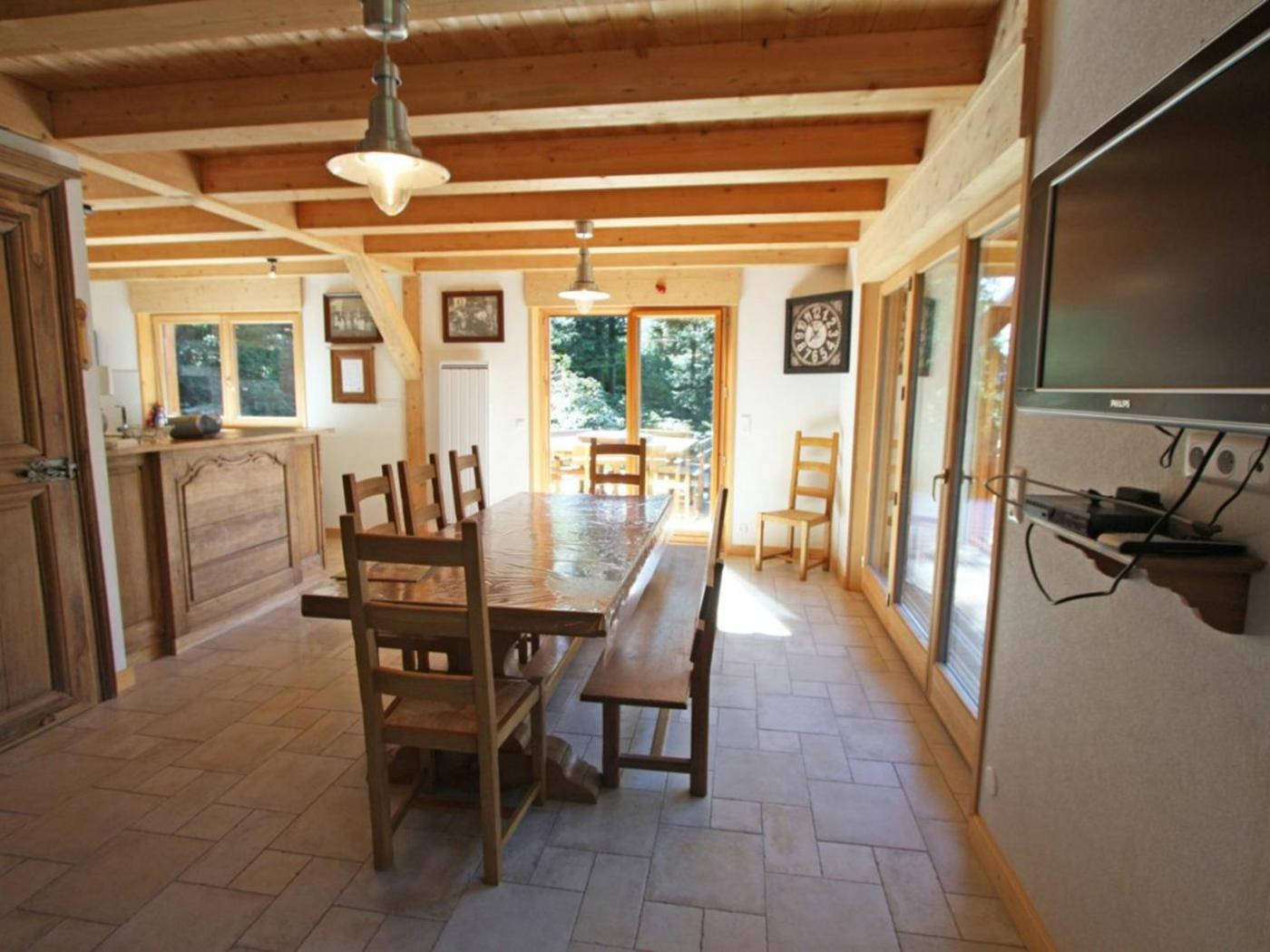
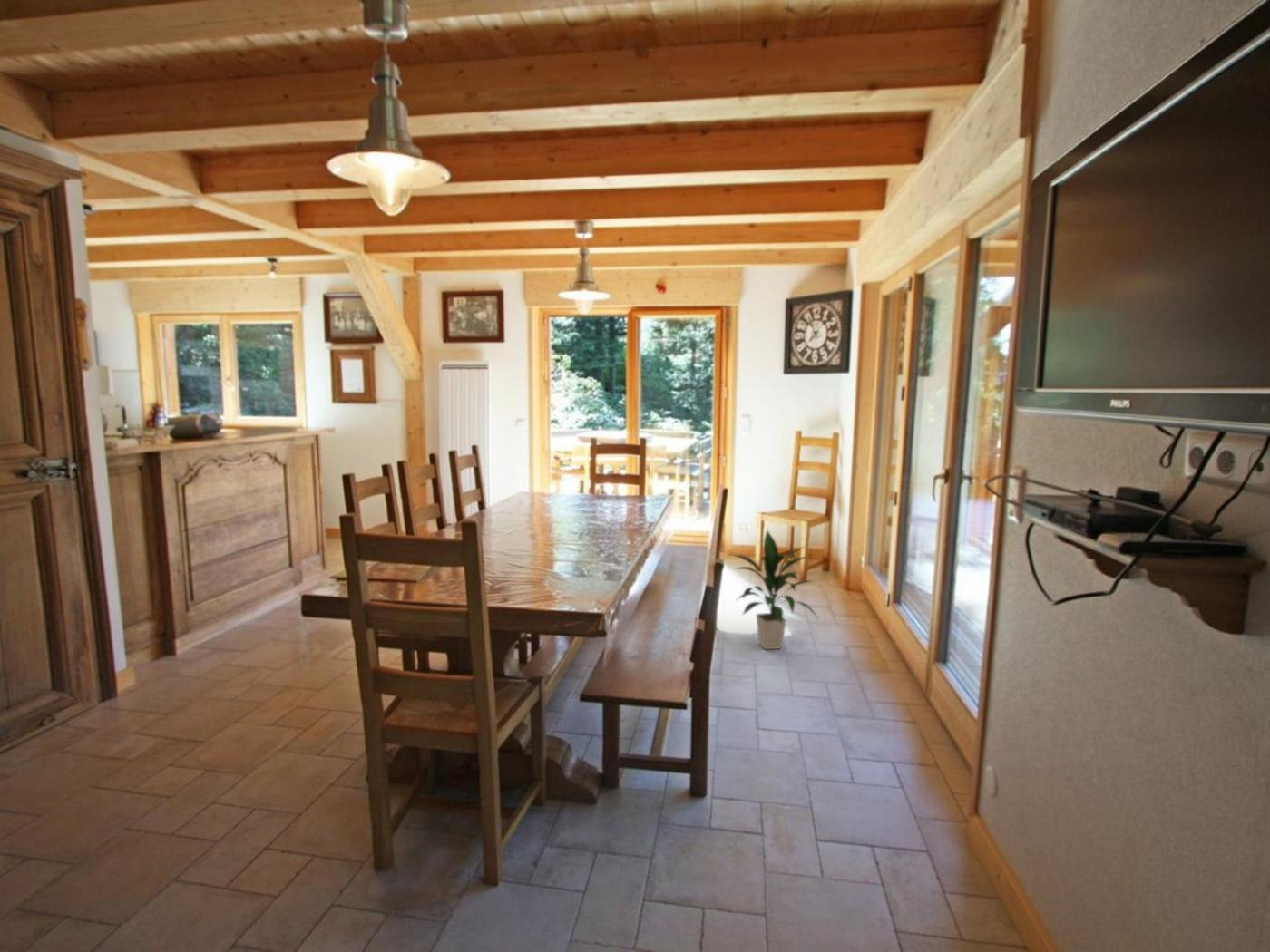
+ indoor plant (776, 591)
